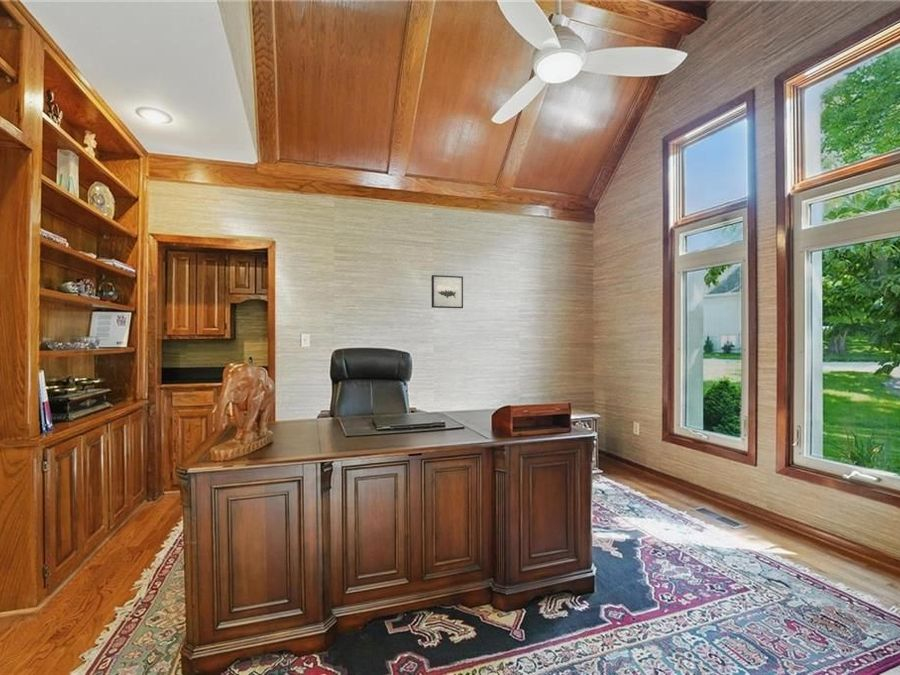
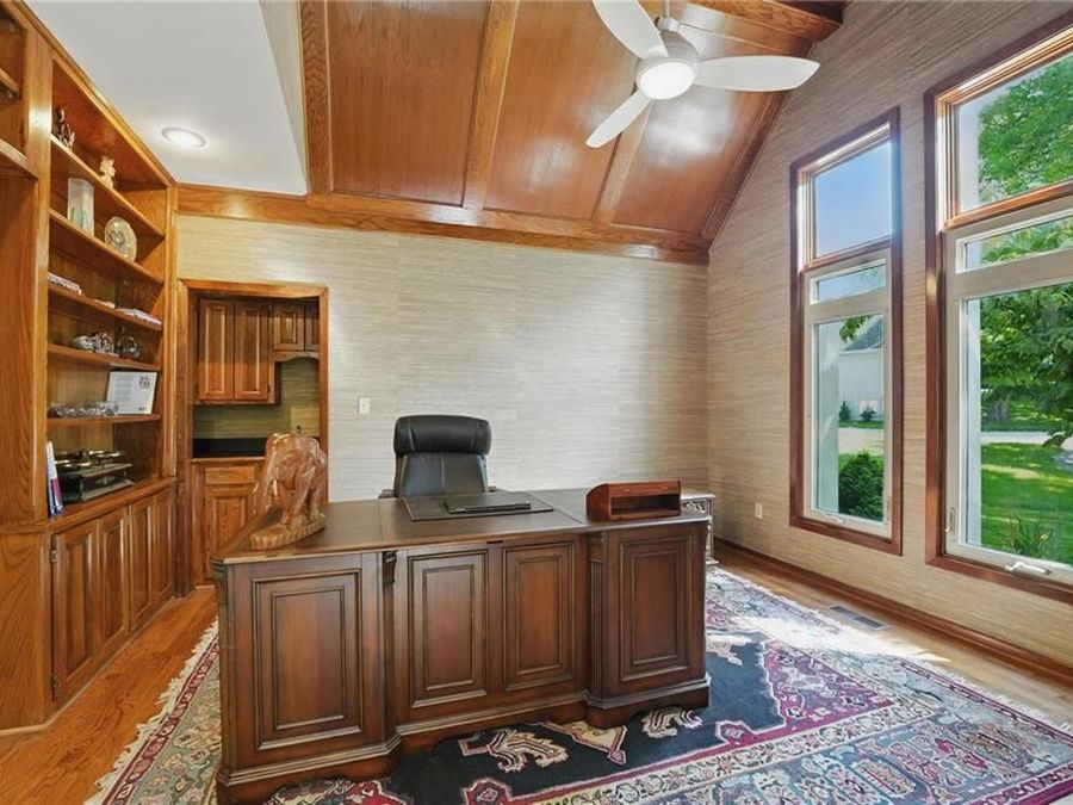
- wall art (447, 291)
